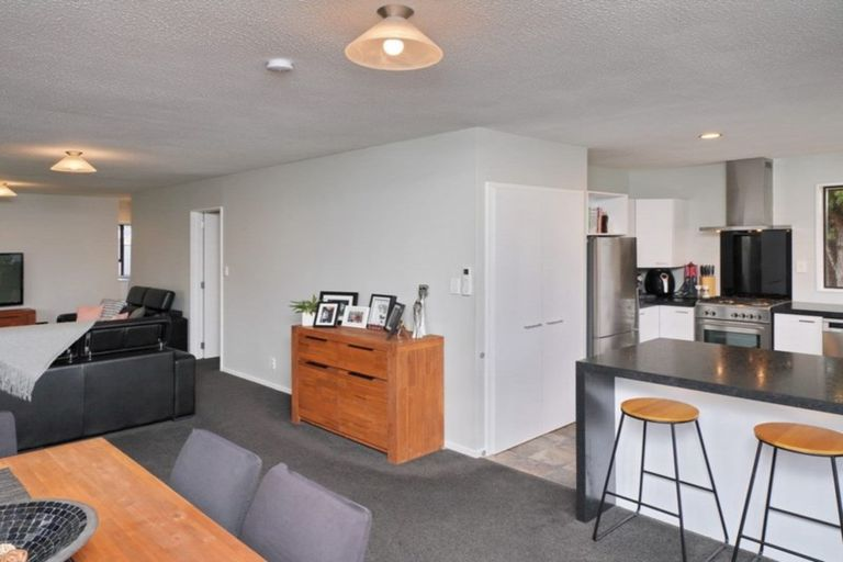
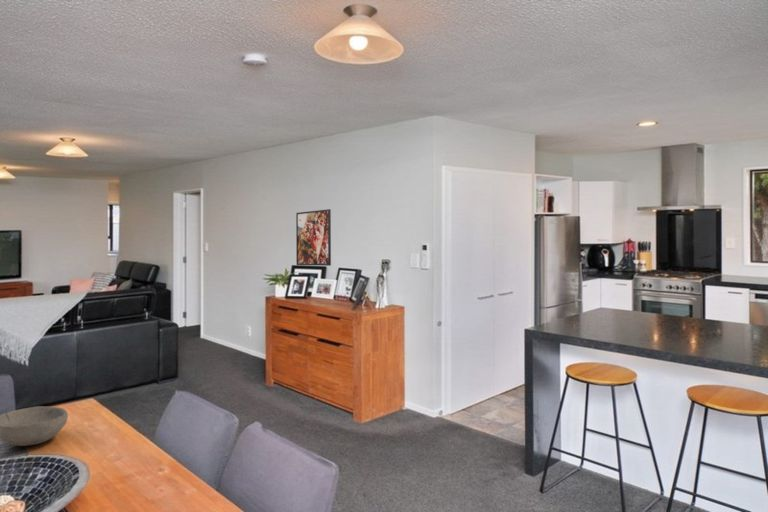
+ bowl (31, 428)
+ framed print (312, 238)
